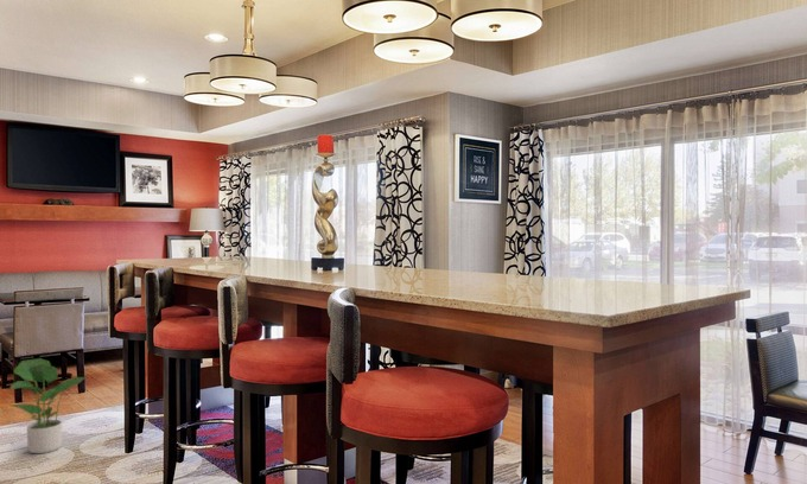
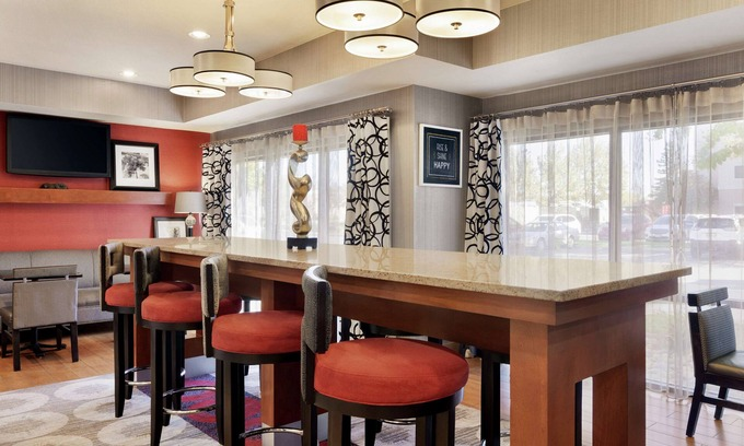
- potted plant (47, 402)
